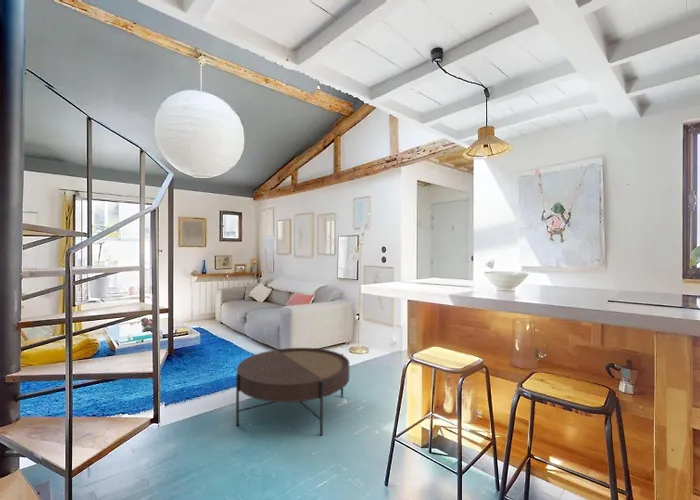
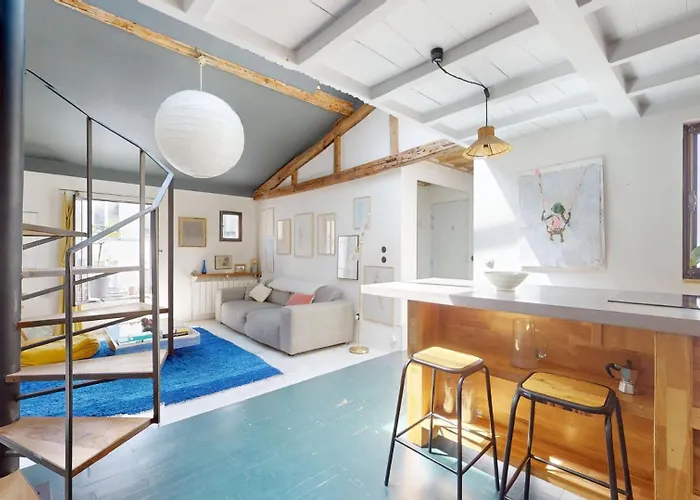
- coffee table (294, 386)
